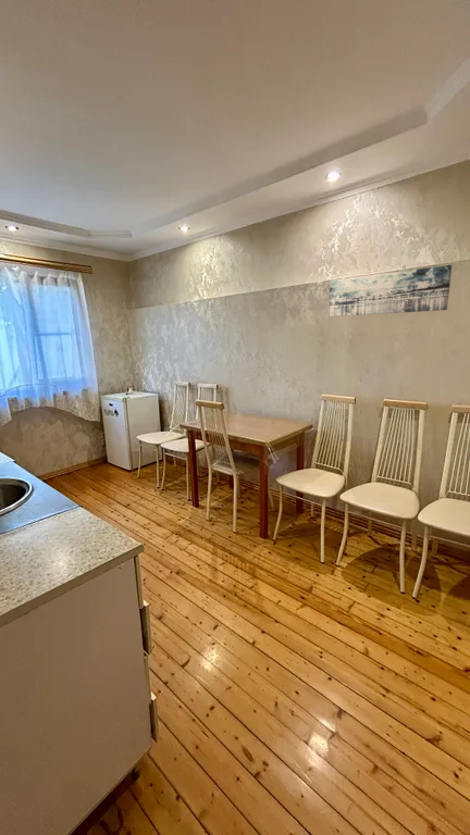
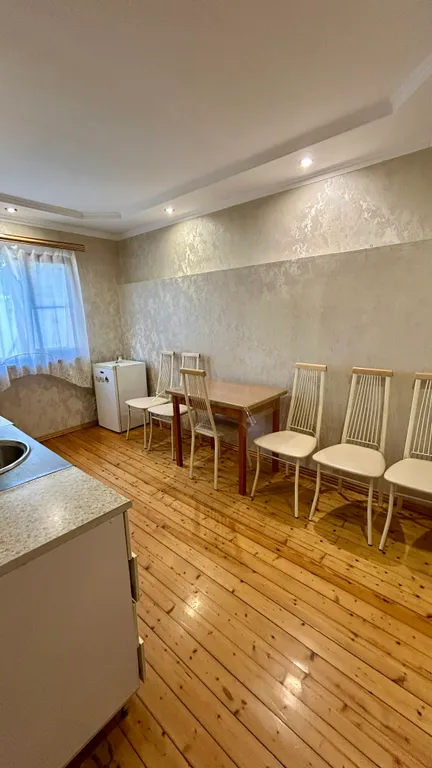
- wall art (383, 294)
